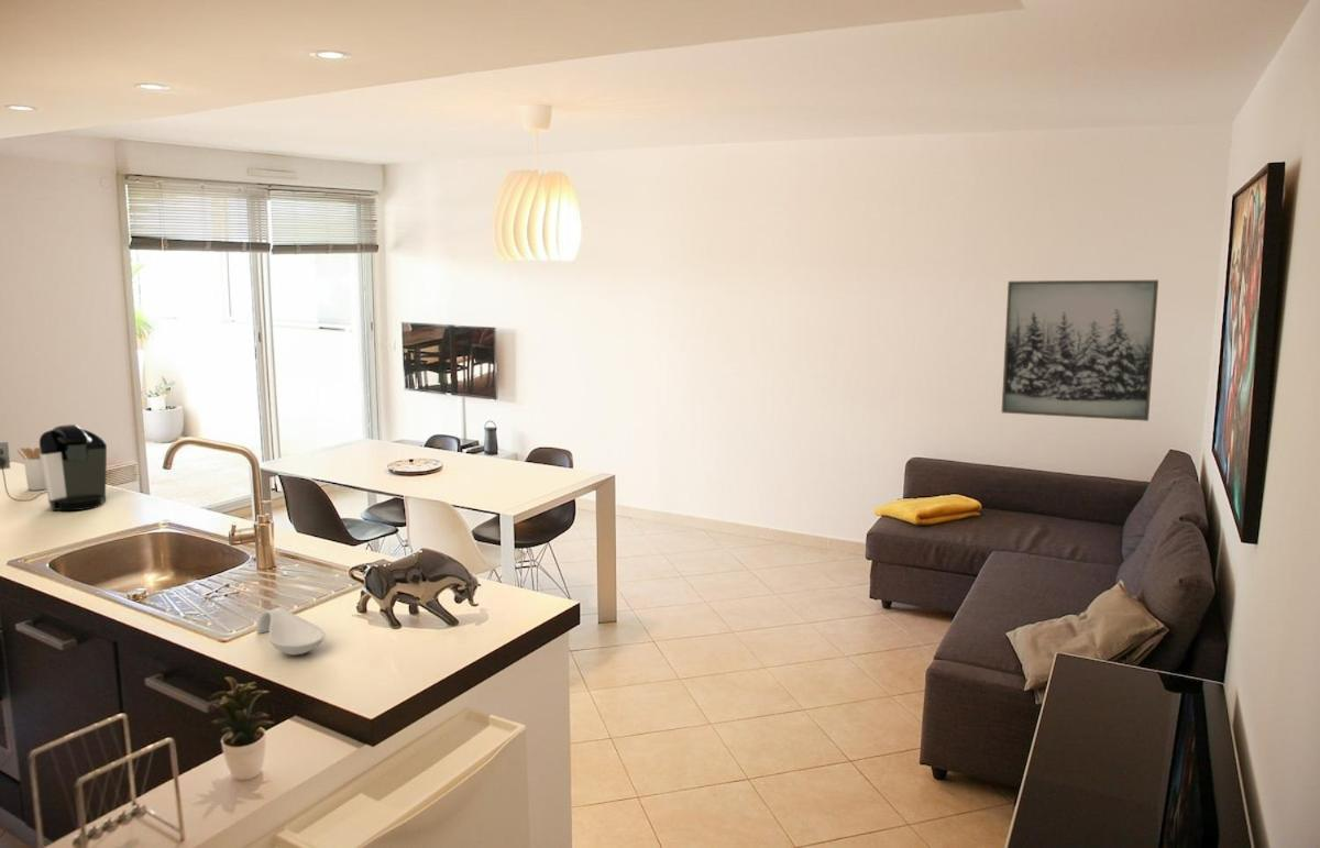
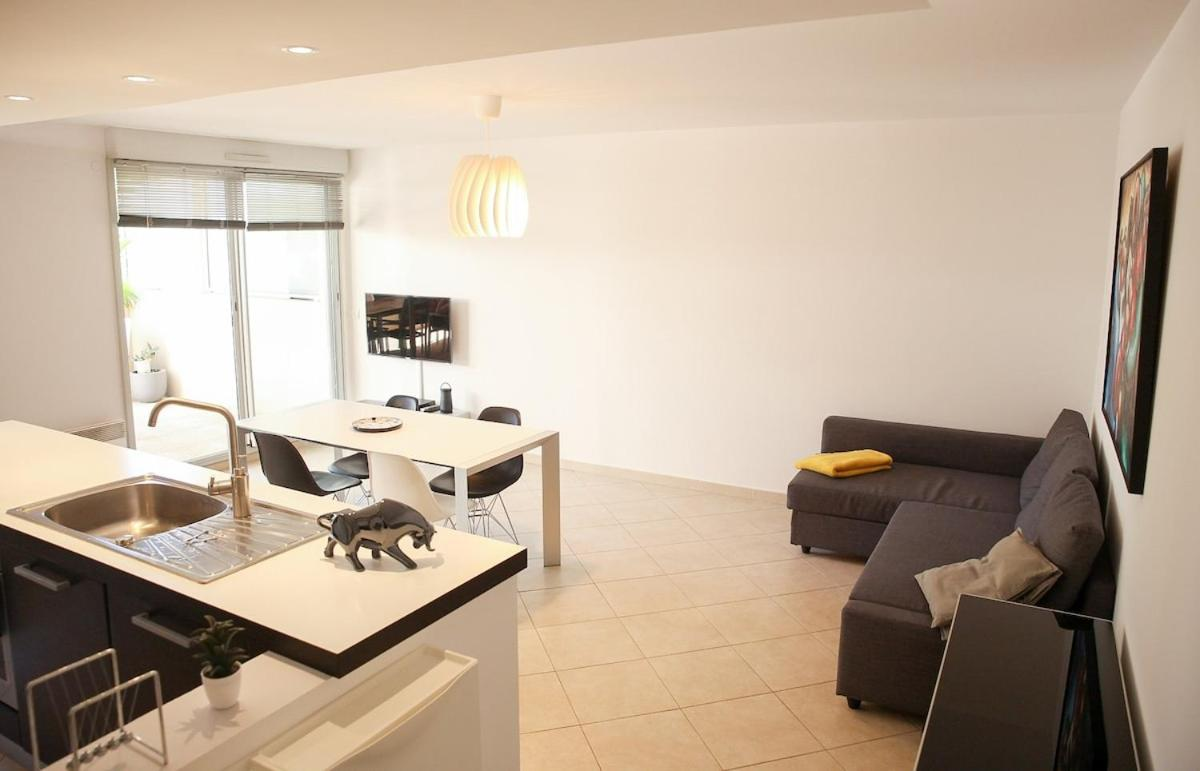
- wall art (1076, 349)
- coffee maker (54, 467)
- utensil holder (36, 465)
- spoon rest (285, 629)
